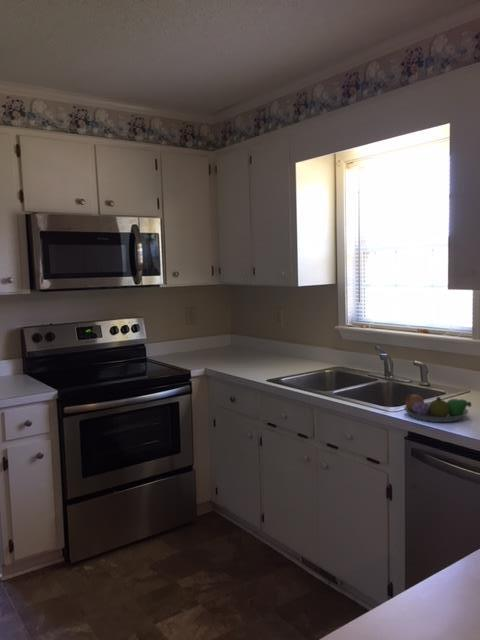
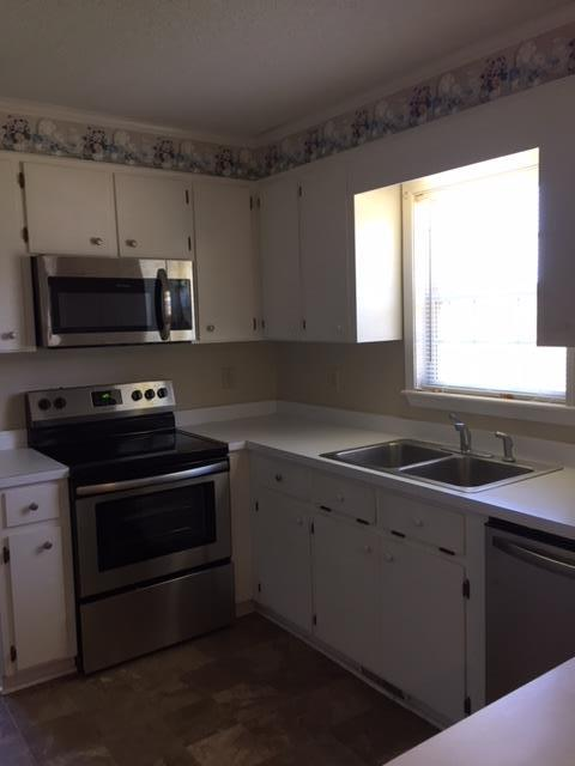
- fruit bowl (437, 404)
